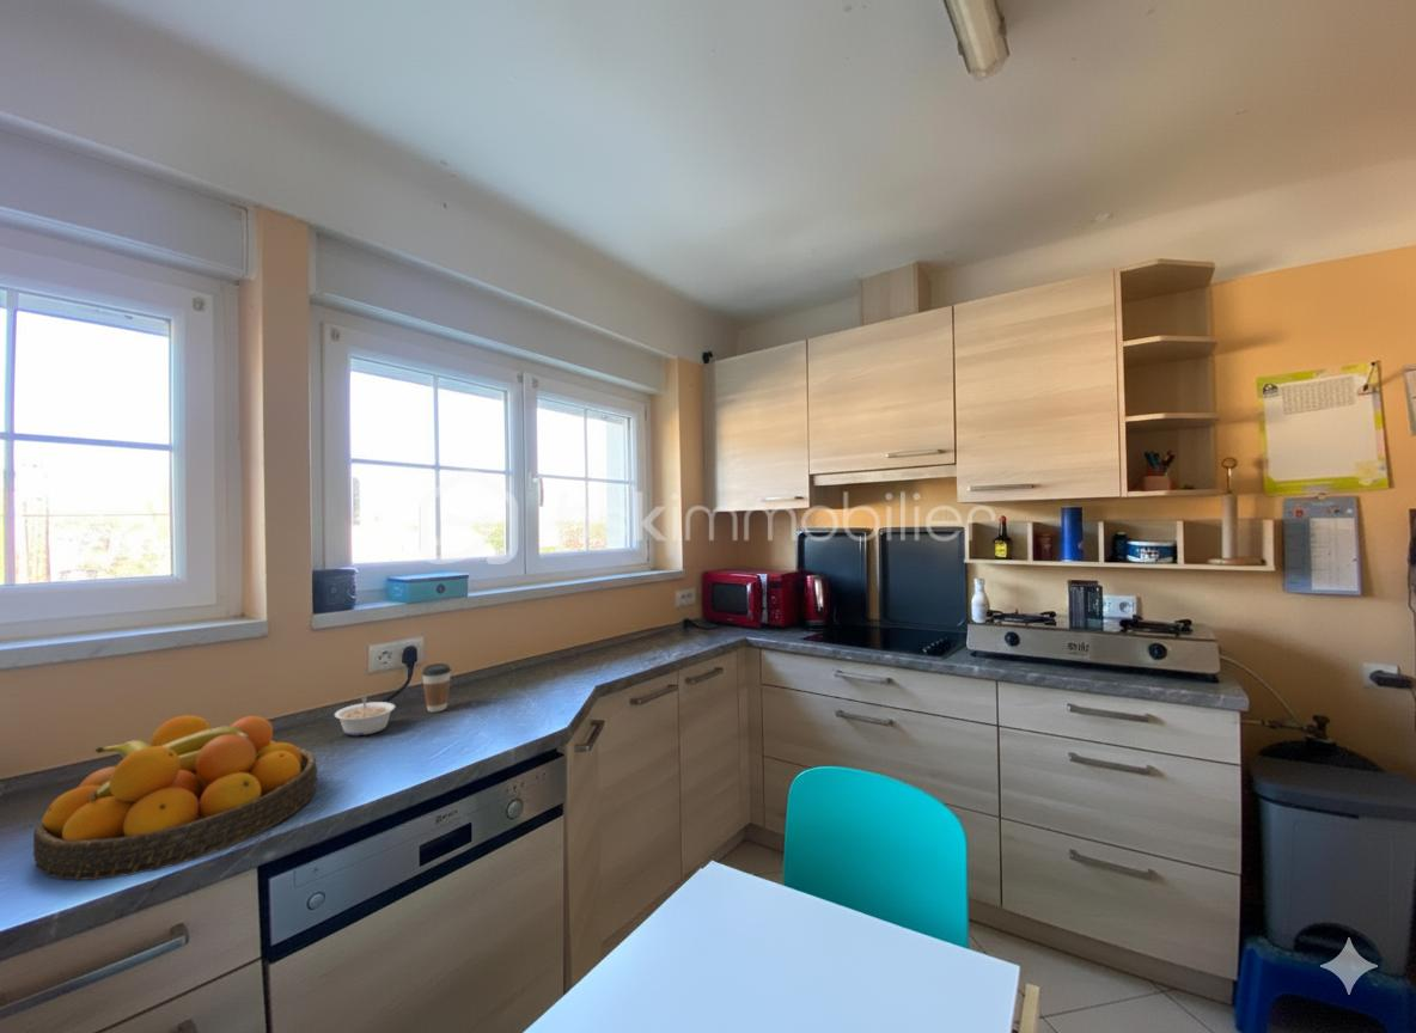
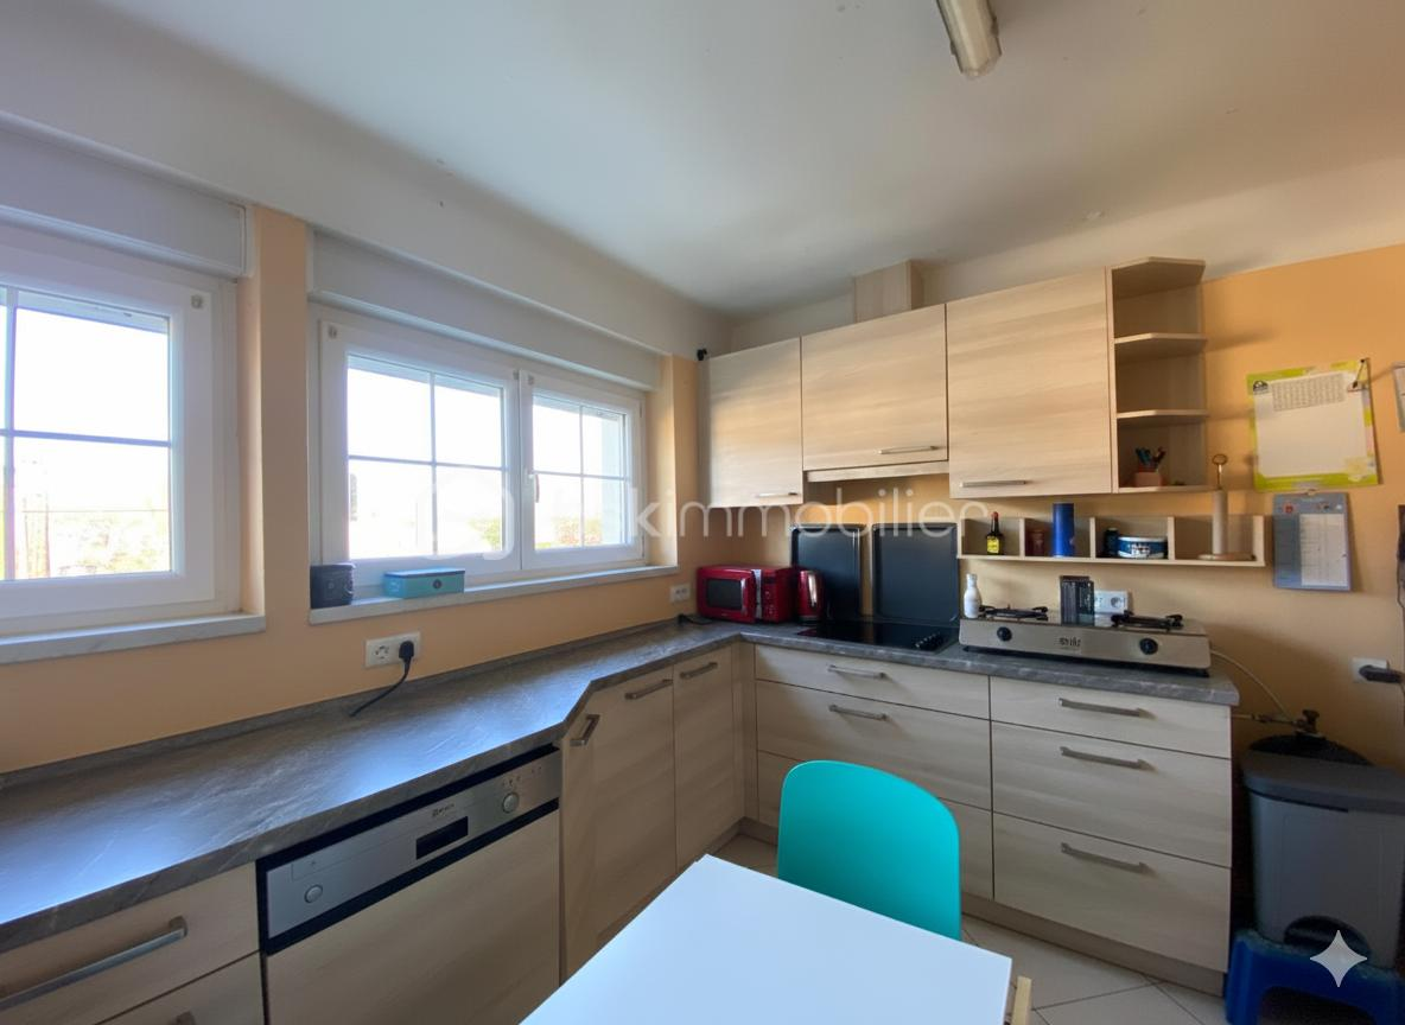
- coffee cup (437, 687)
- fruit bowl (193, 771)
- legume (364, 717)
